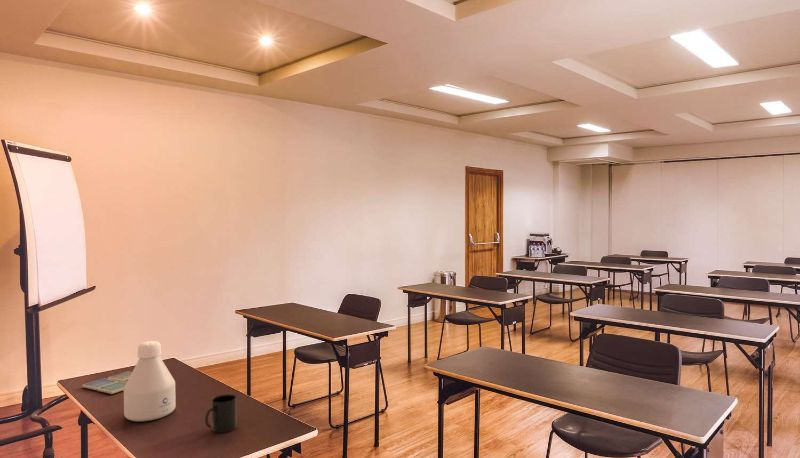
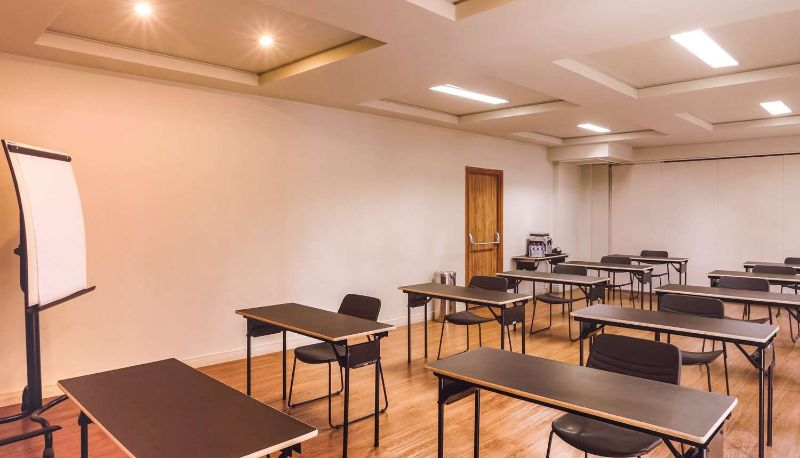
- bottle (149, 377)
- mug (220, 414)
- drink coaster (120, 382)
